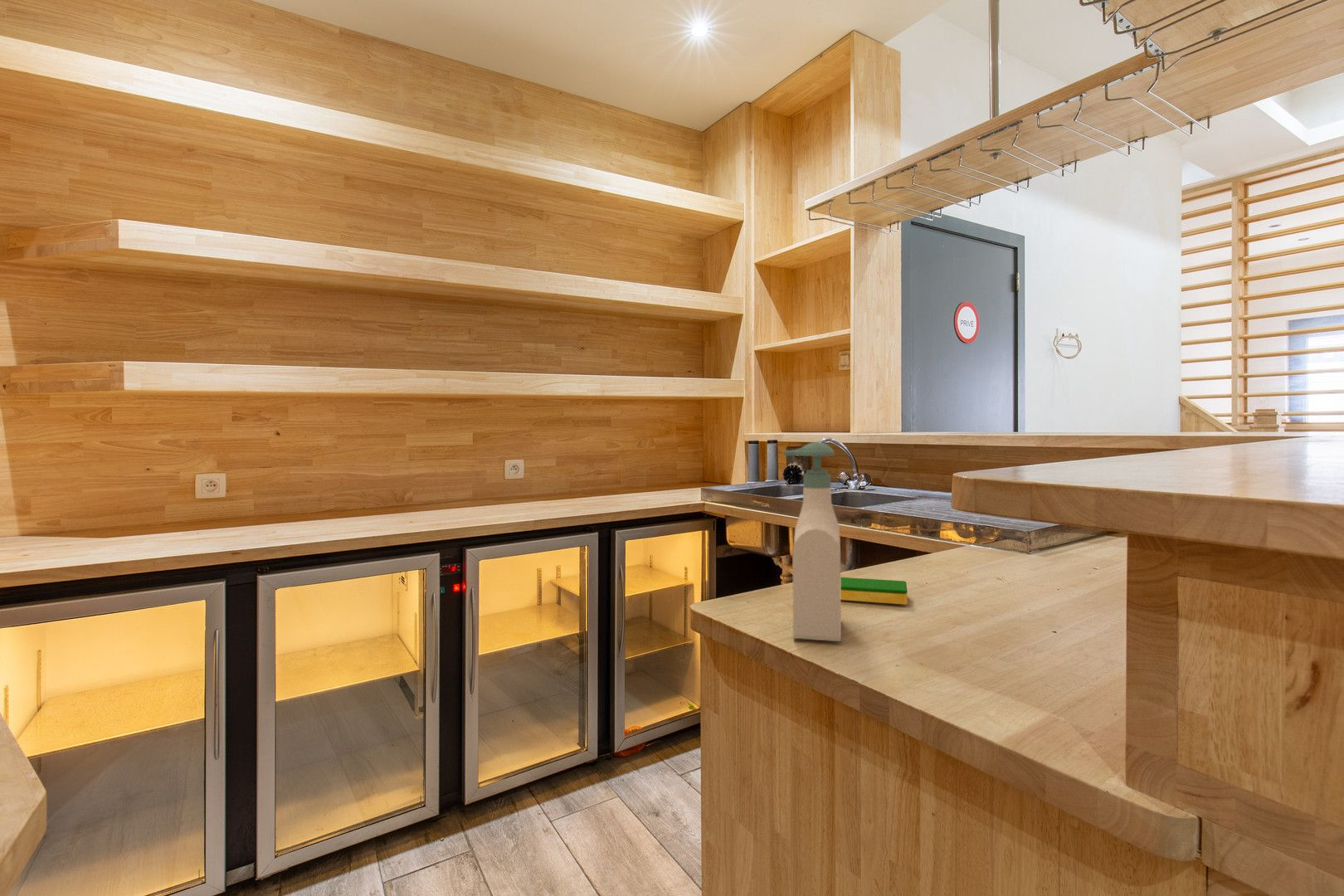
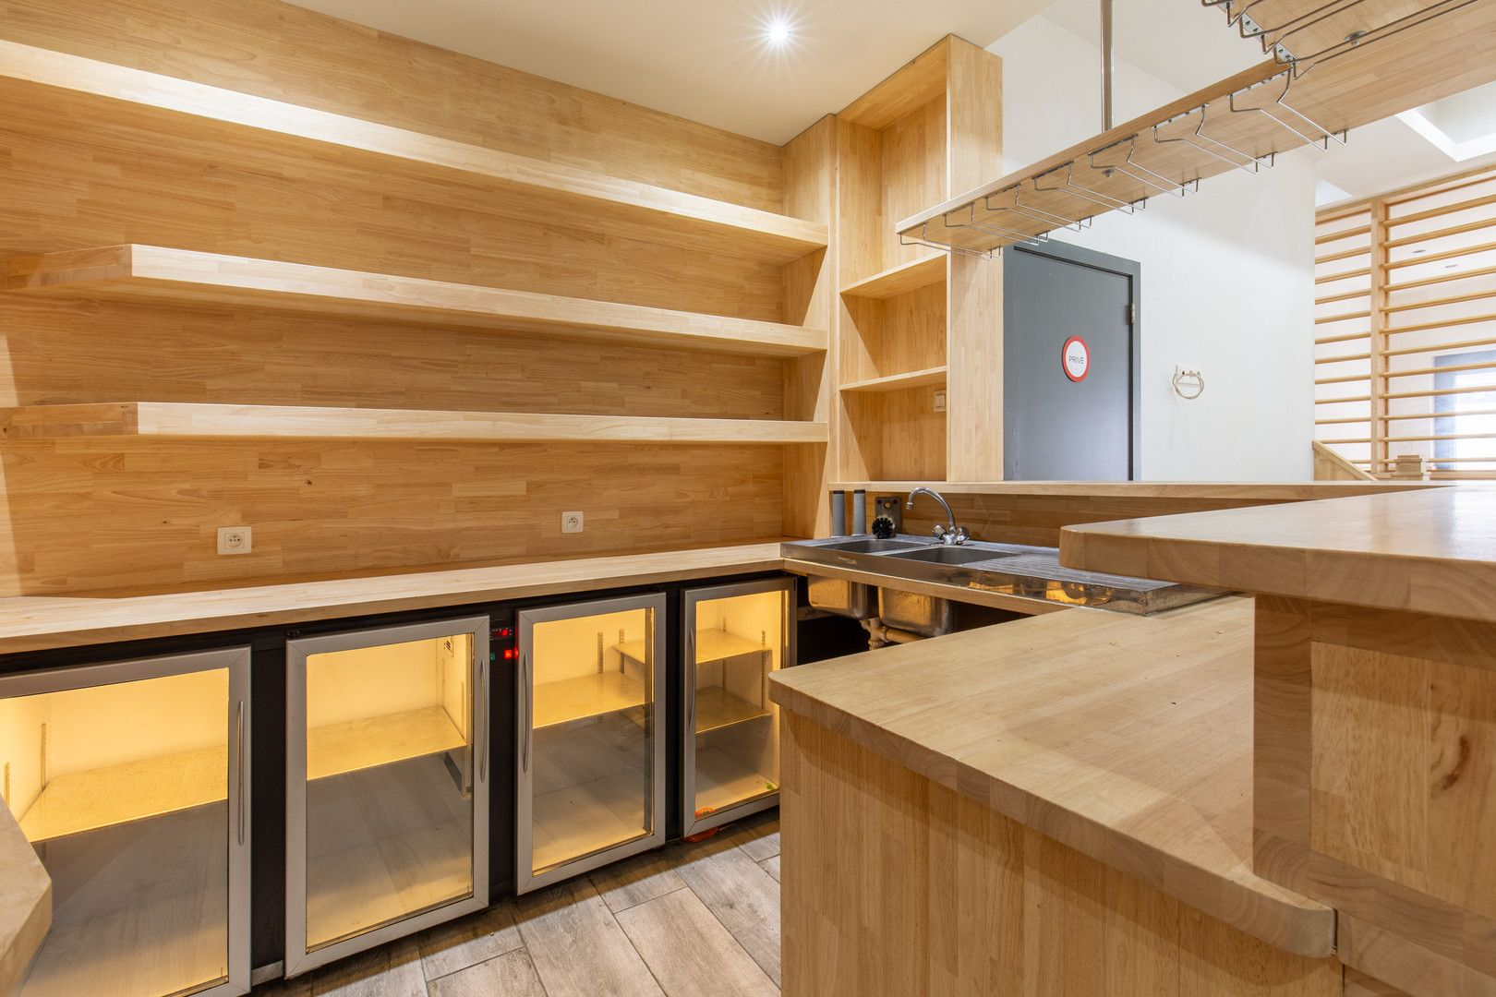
- dish sponge (864, 589)
- soap bottle (811, 535)
